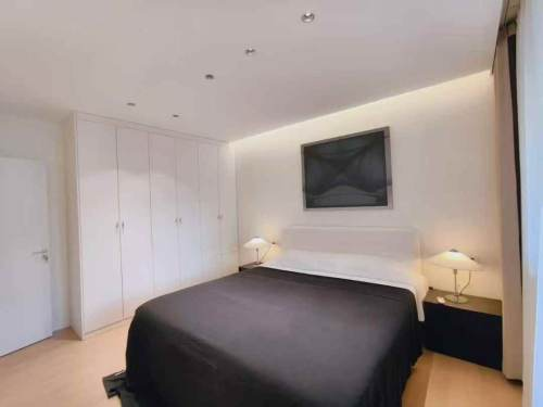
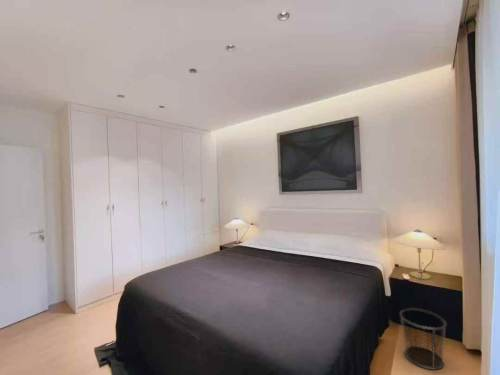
+ waste bin (422, 337)
